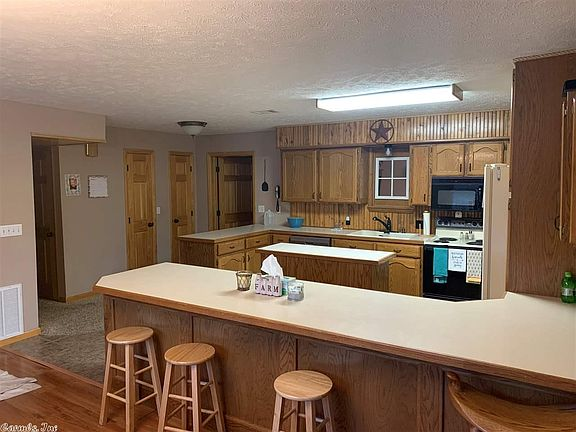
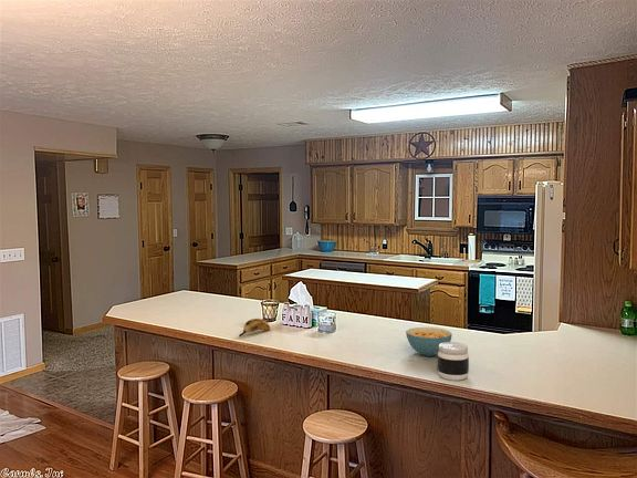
+ banana (255, 325)
+ cereal bowl (428, 343)
+ jar (452, 360)
